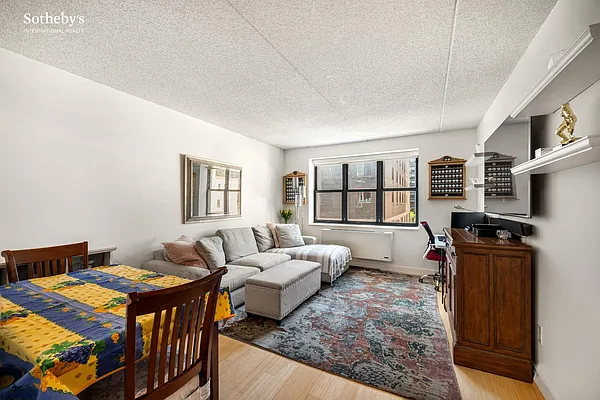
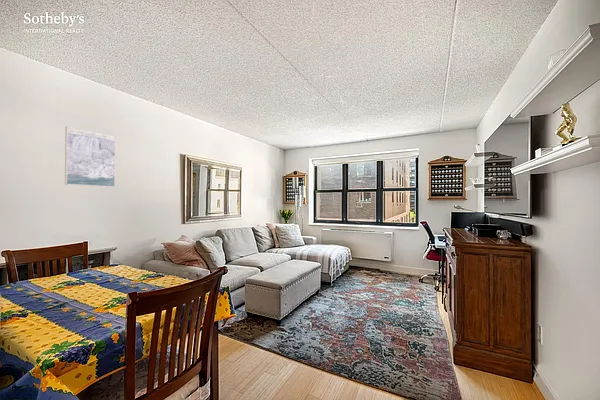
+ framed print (91, 158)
